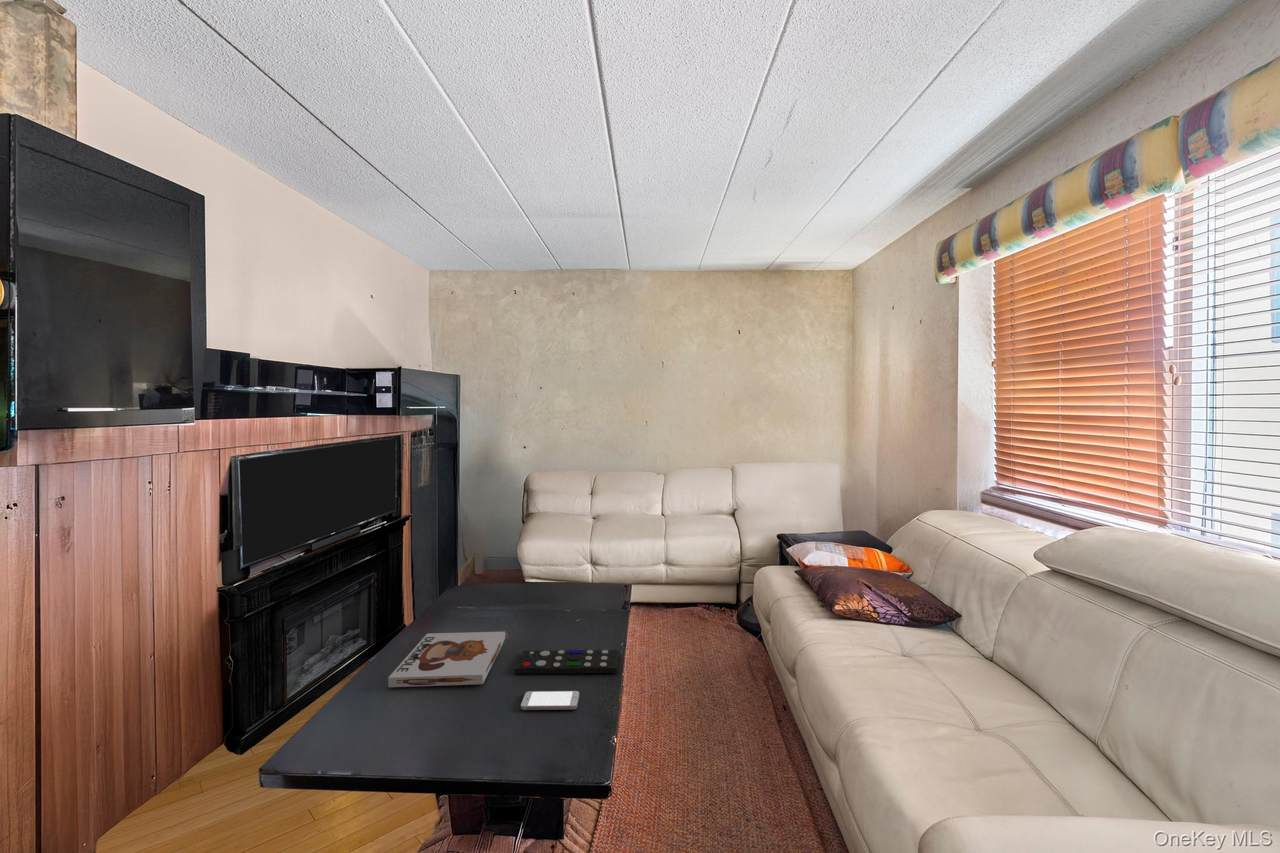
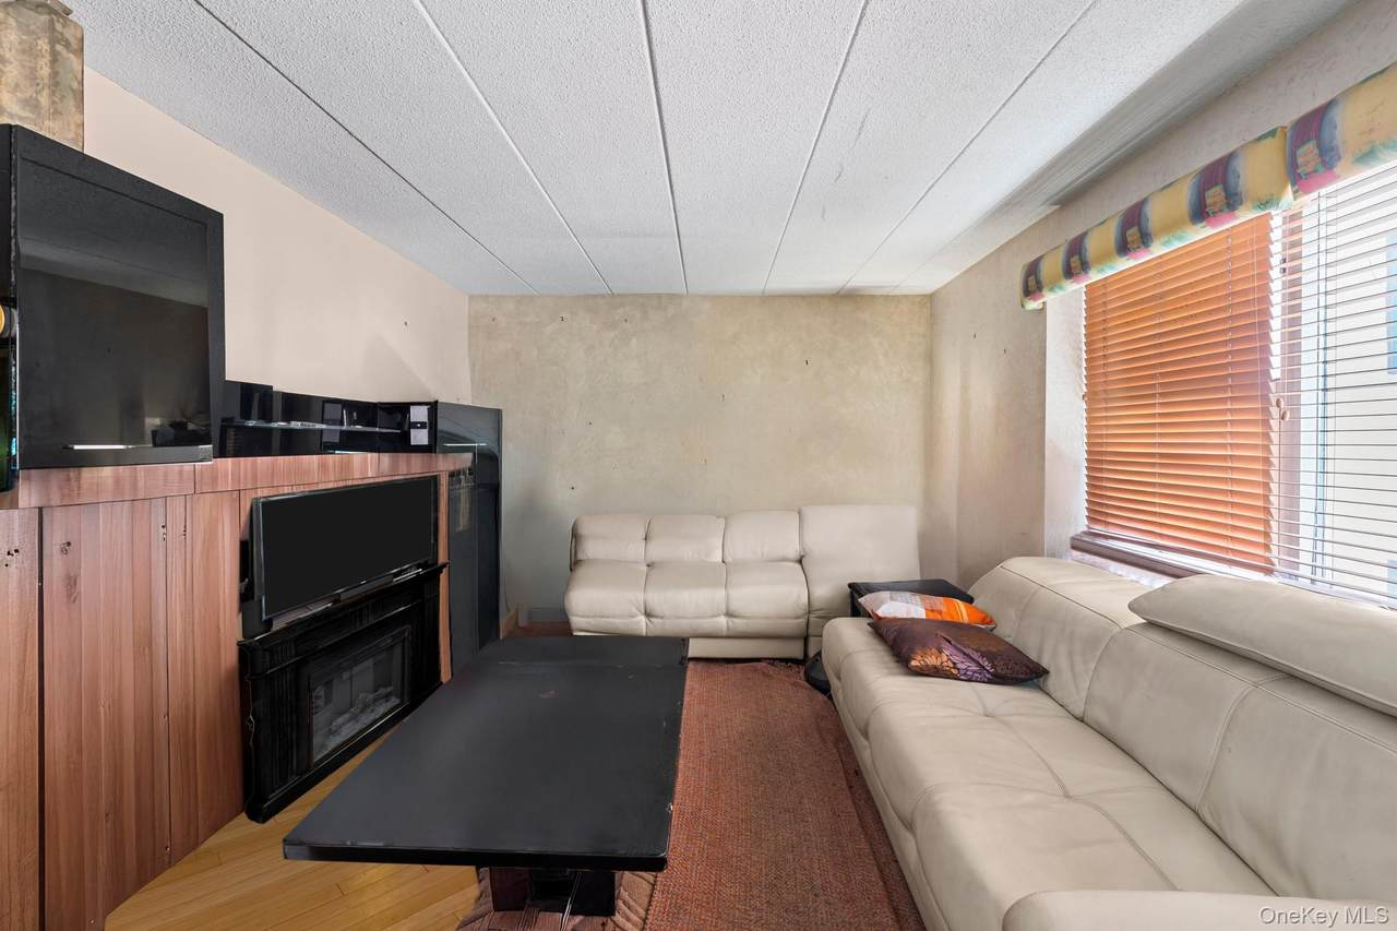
- board game (452, 656)
- remote control (568, 660)
- smartphone (550, 700)
